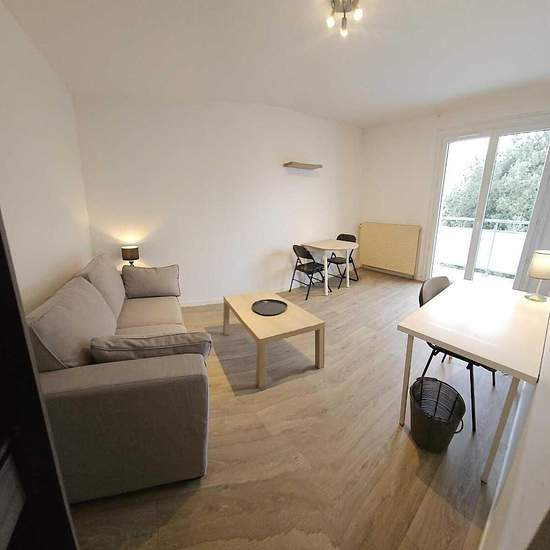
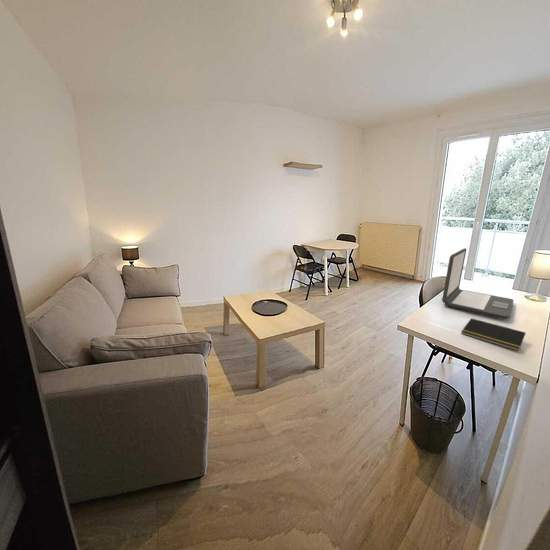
+ laptop (481, 293)
+ notepad (492, 333)
